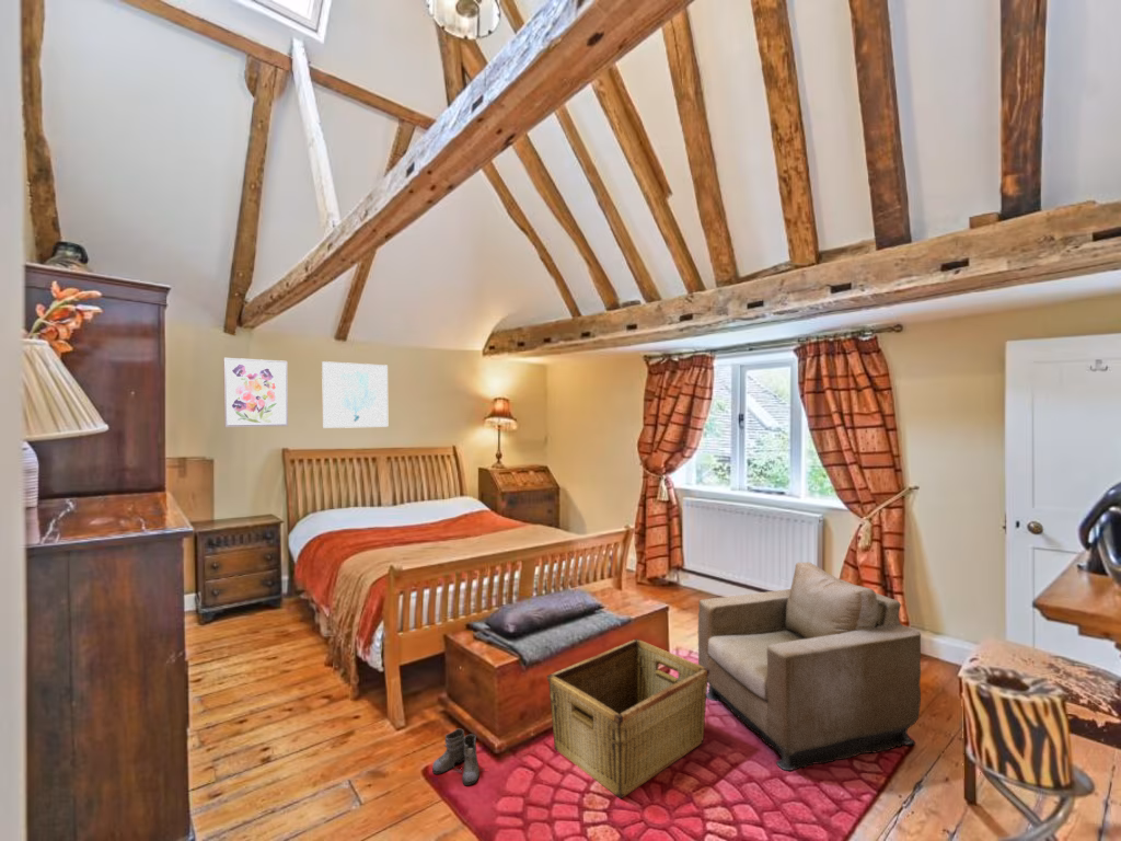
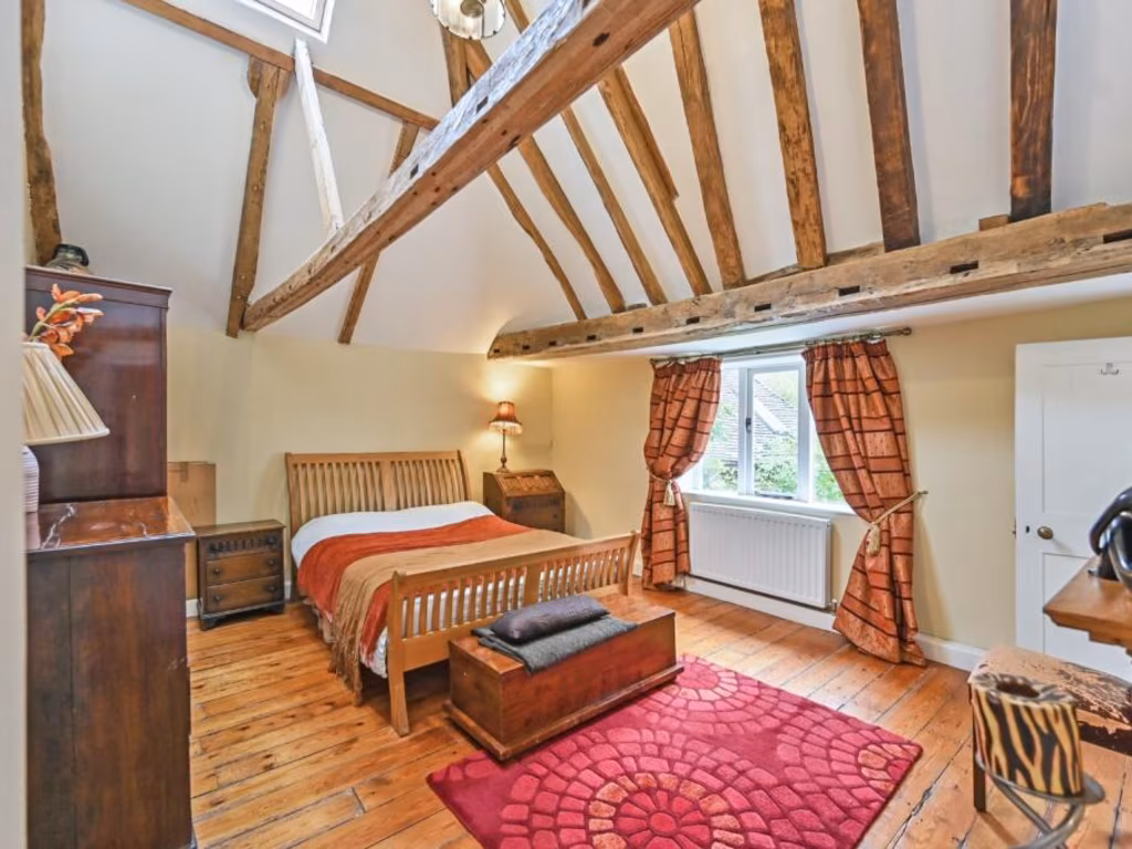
- hamper (628, 708)
- armchair (798, 640)
- wall art (256, 393)
- wall art (356, 395)
- boots (458, 753)
